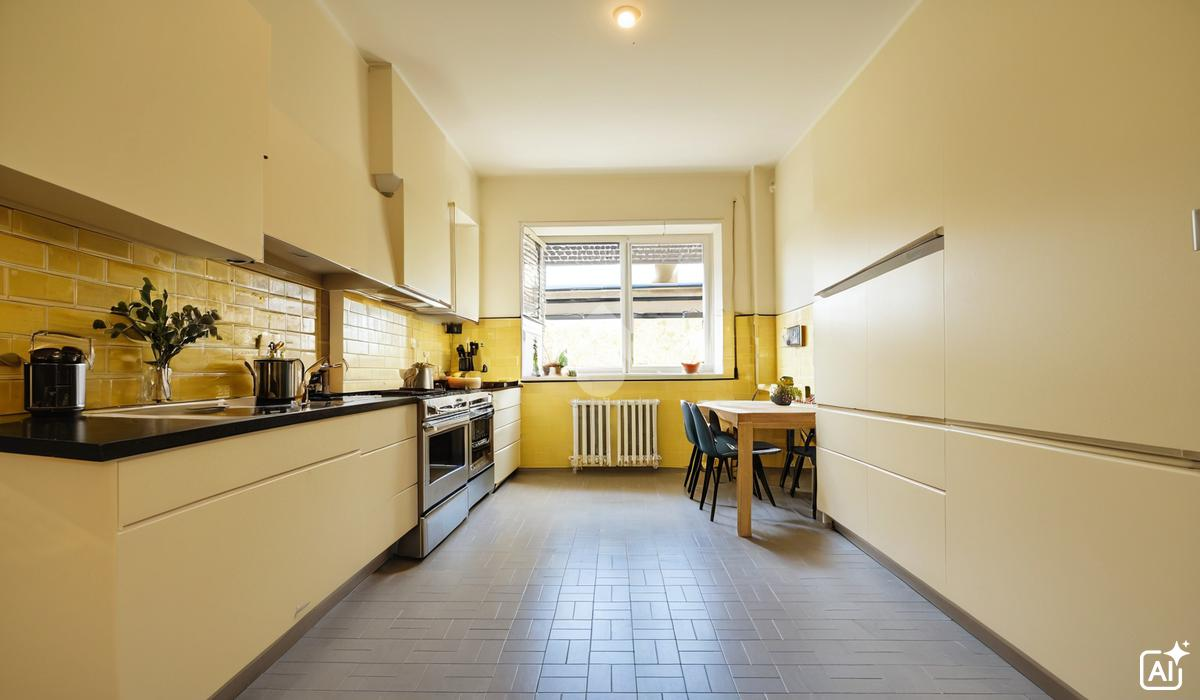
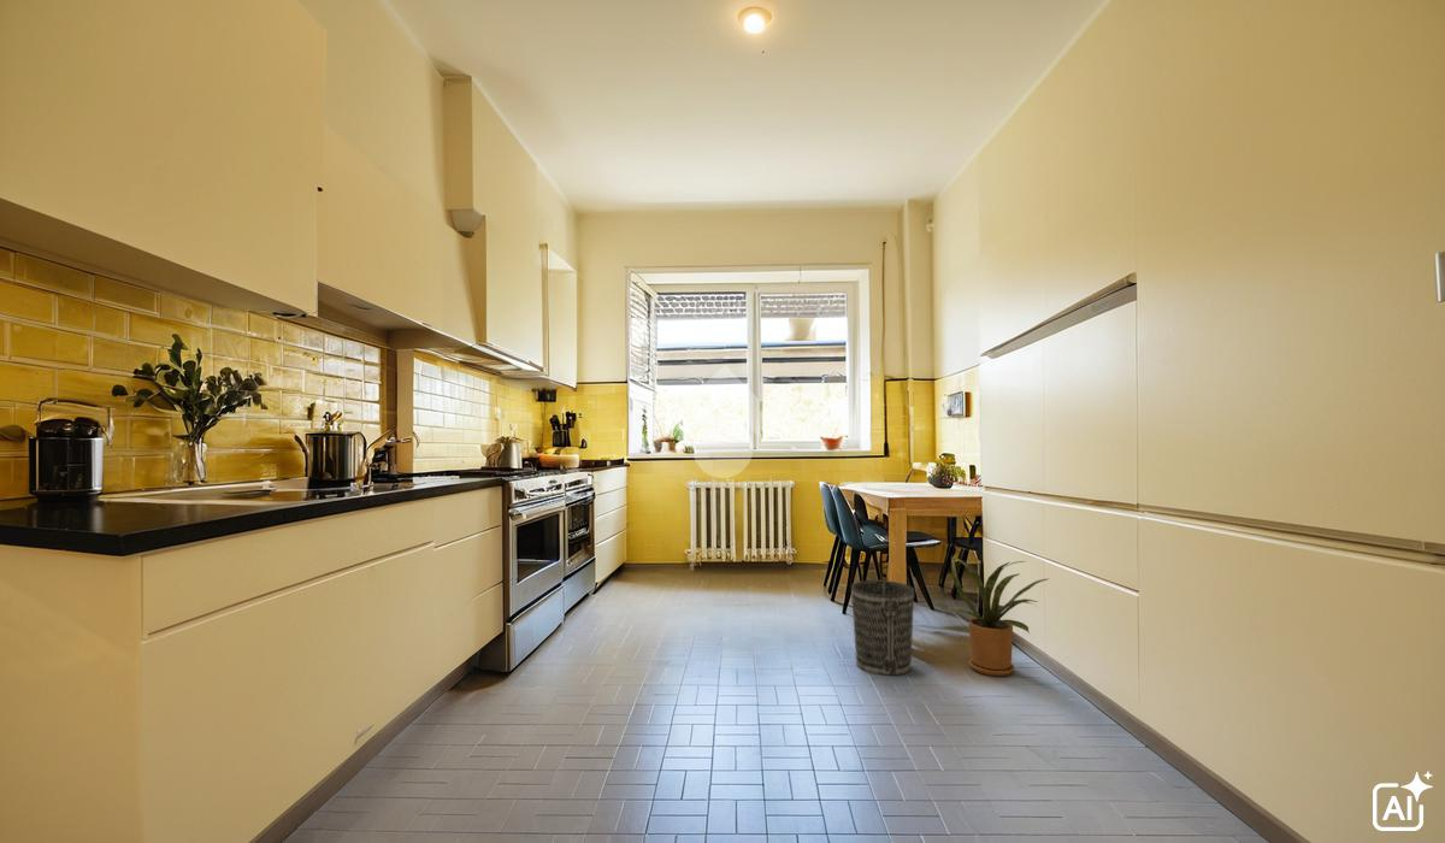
+ house plant (996, 609)
+ wastebasket (883, 626)
